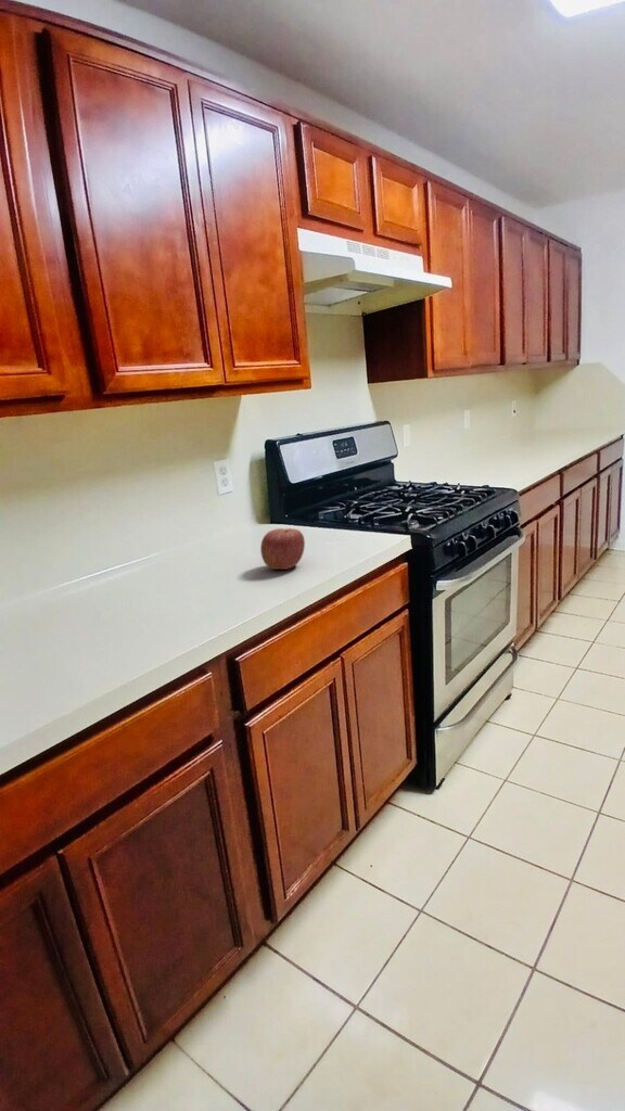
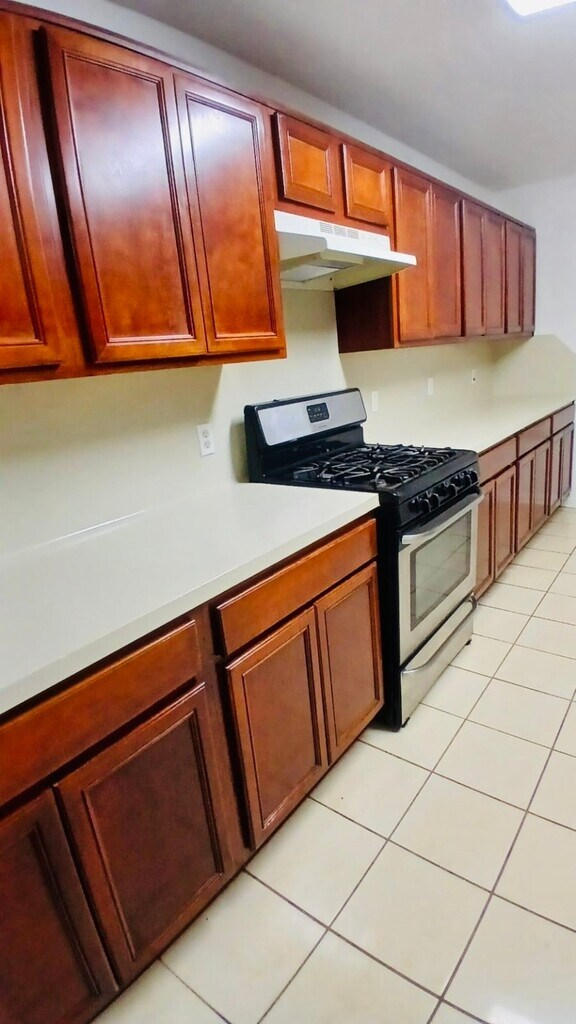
- apple (282, 548)
